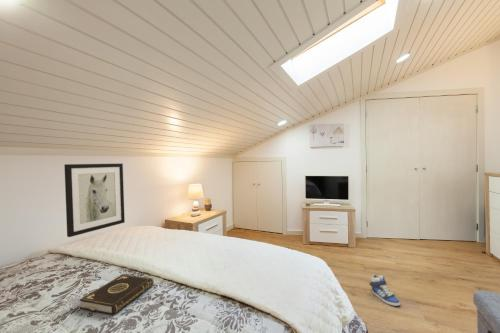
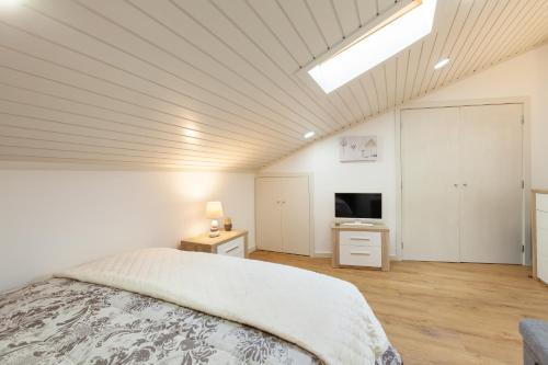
- sneaker (384, 287)
- book (119, 292)
- wall art (97, 196)
